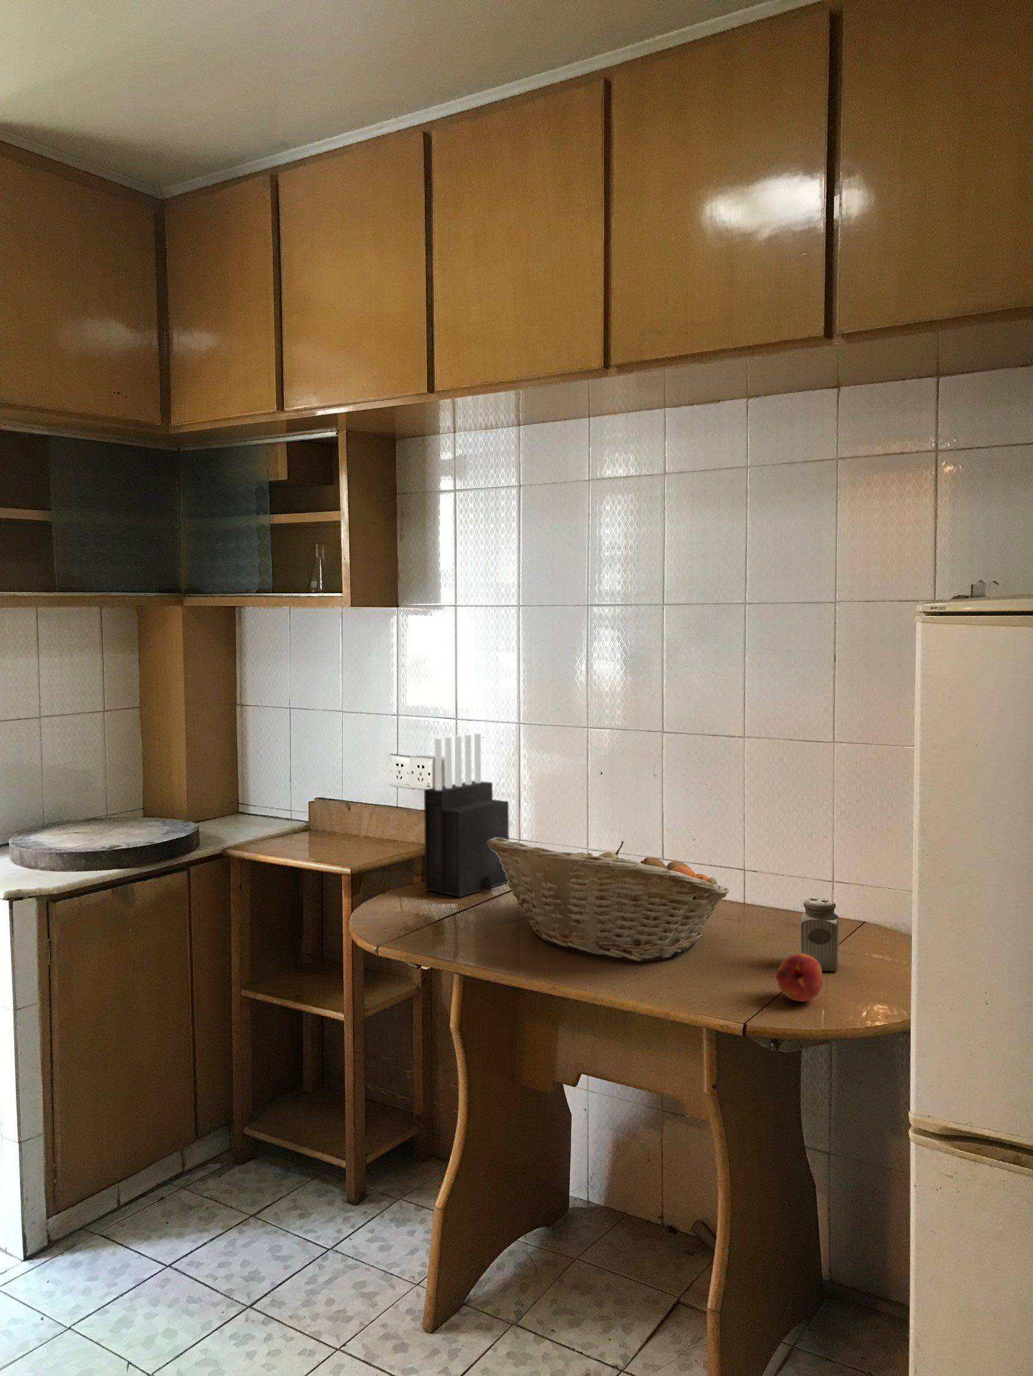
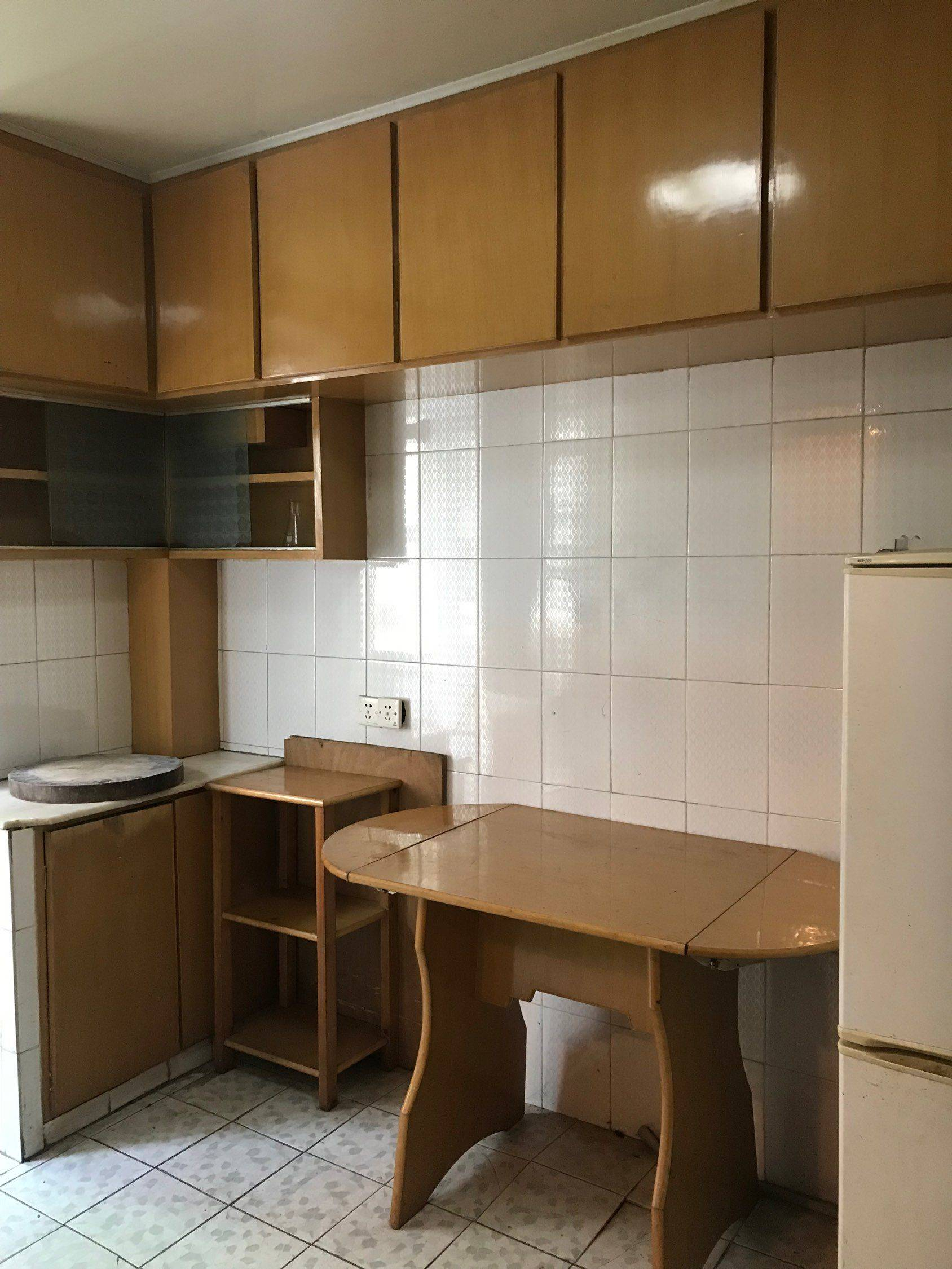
- knife block (471, 812)
- salt shaker (819, 933)
- fruit basket (604, 886)
- fruit (800, 976)
